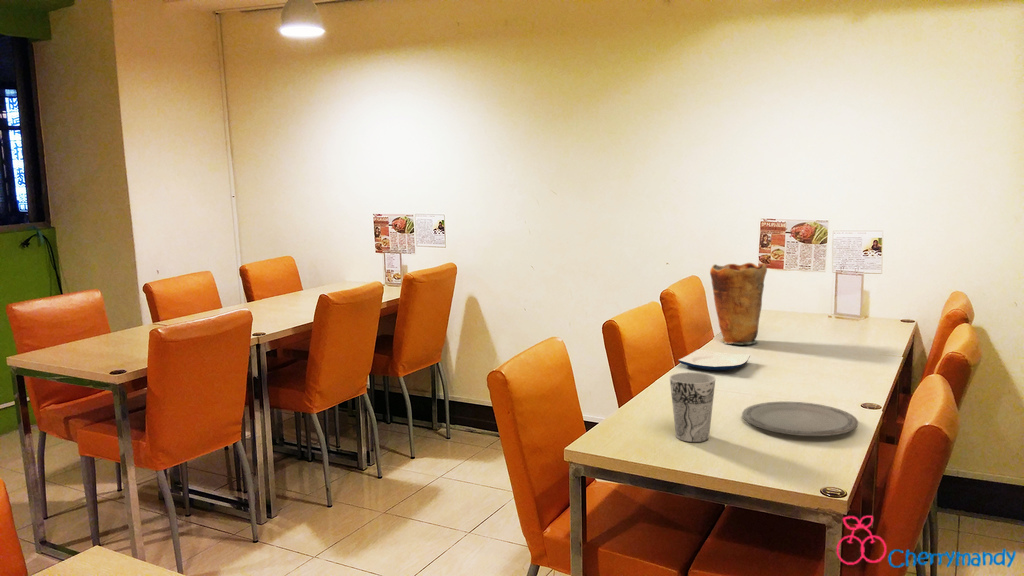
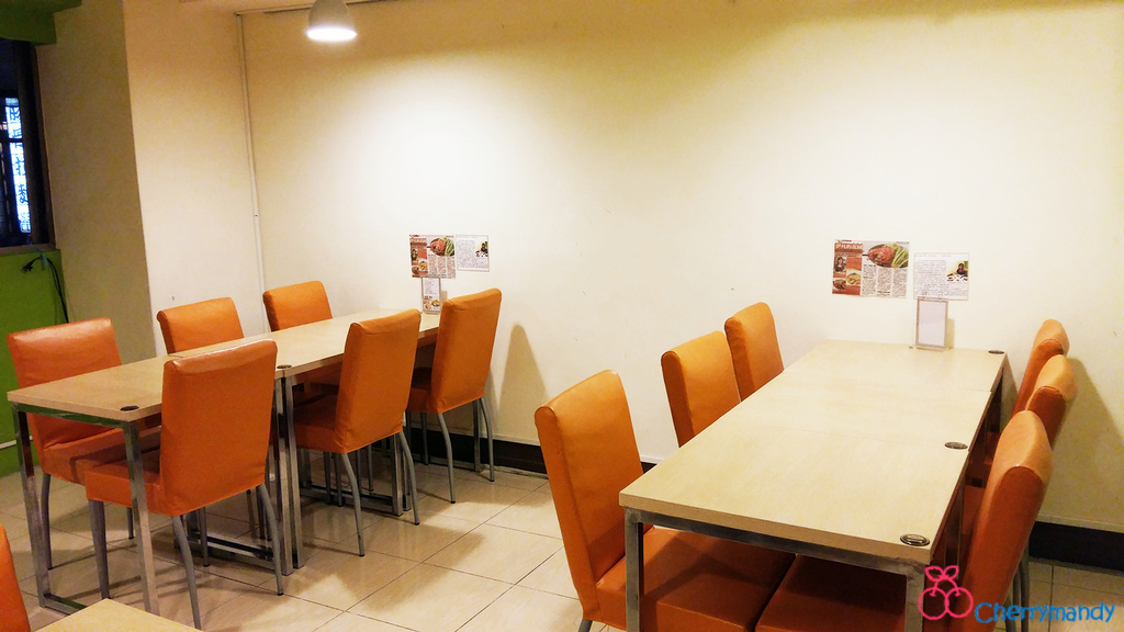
- cup (692, 407)
- plate (714, 361)
- vase (735, 302)
- plate (798, 419)
